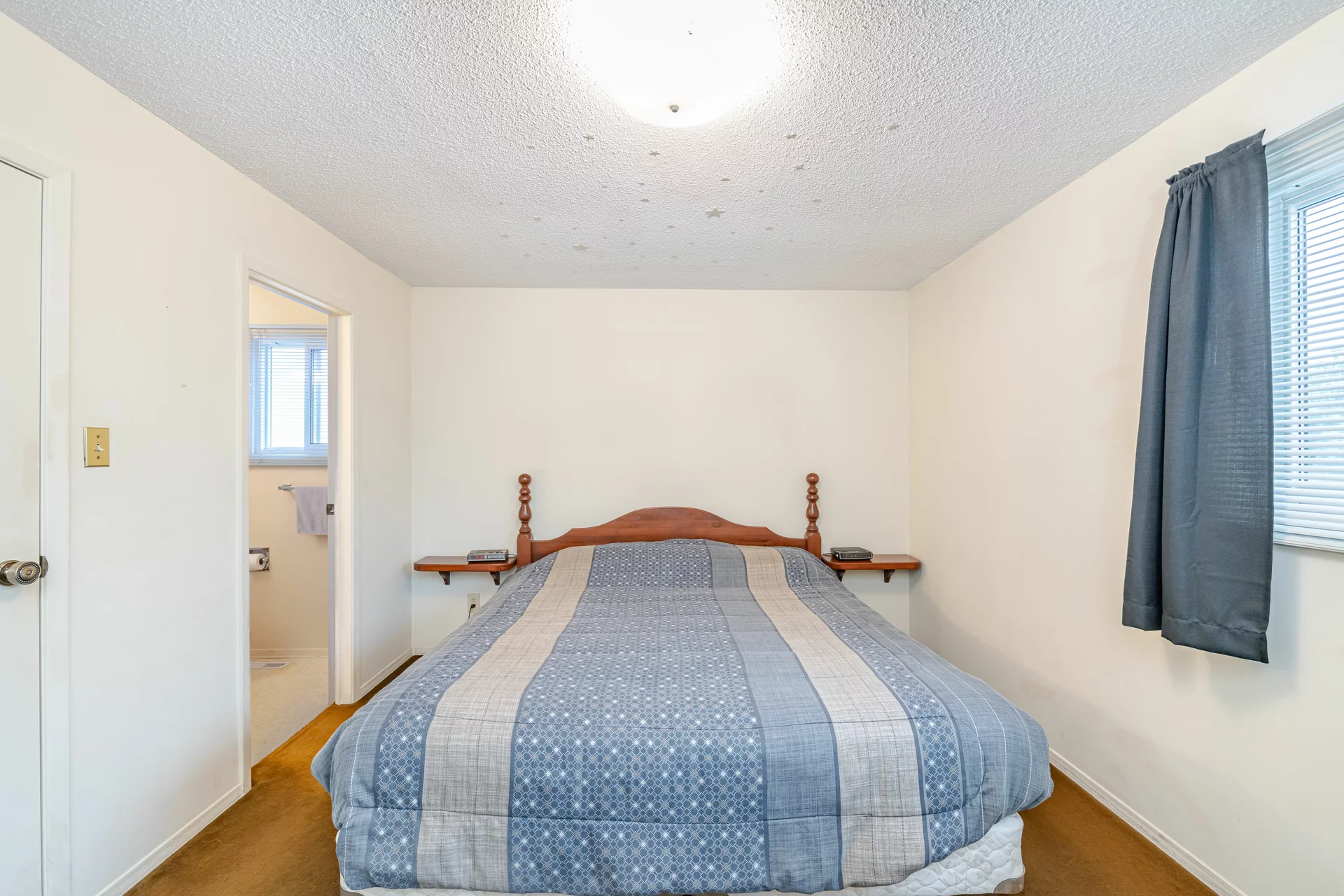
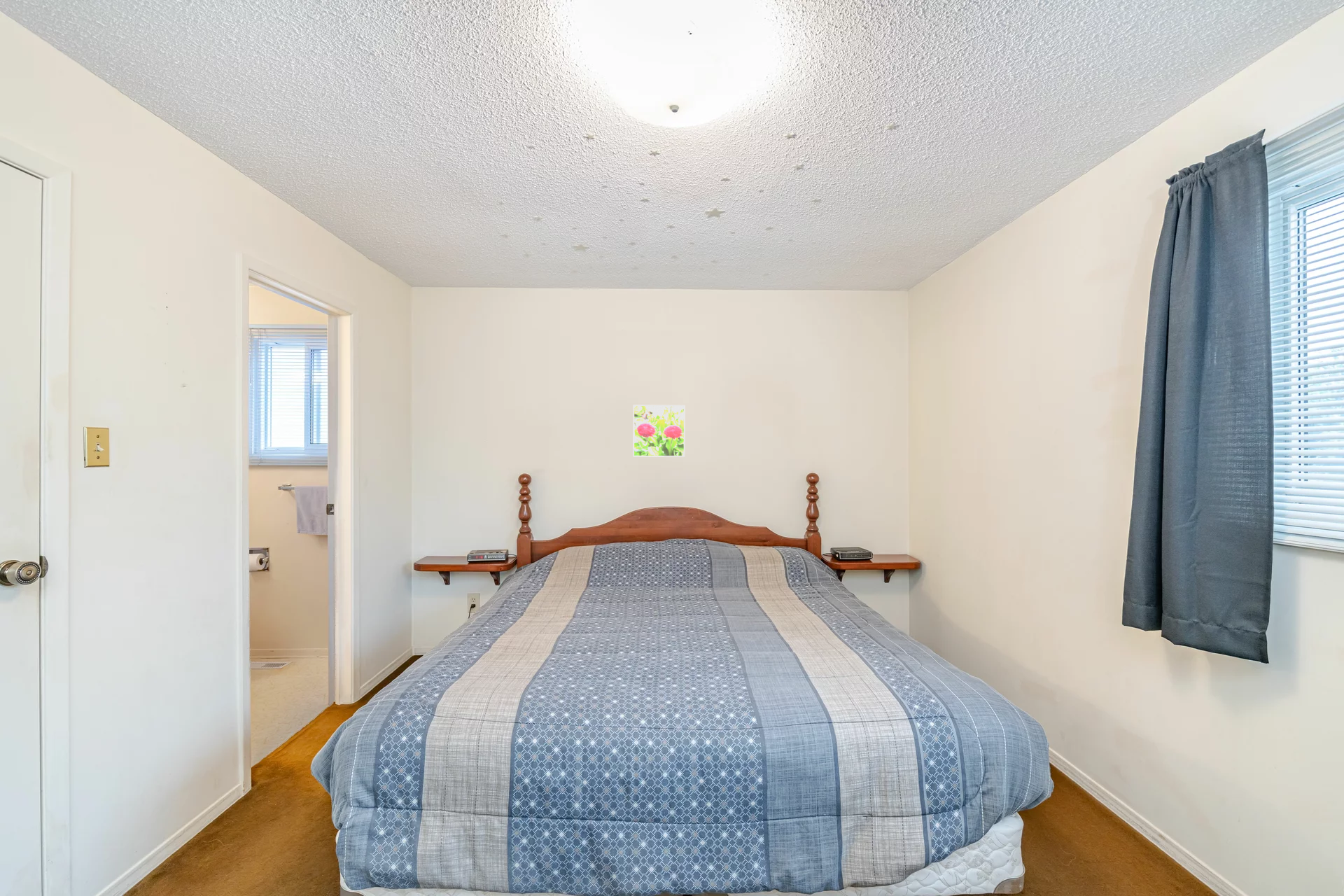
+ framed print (659, 430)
